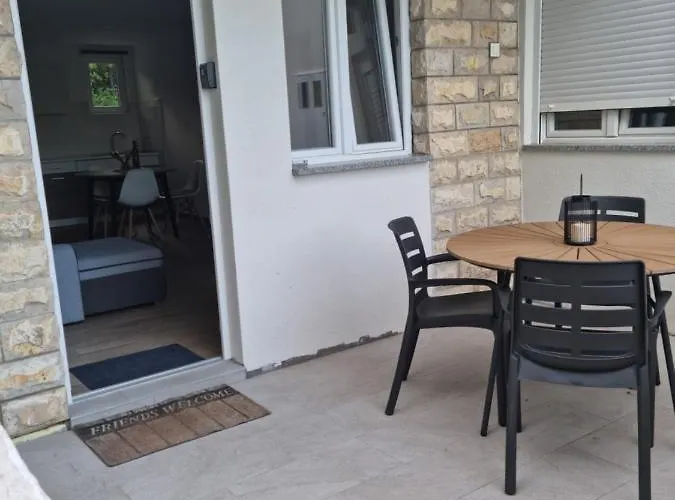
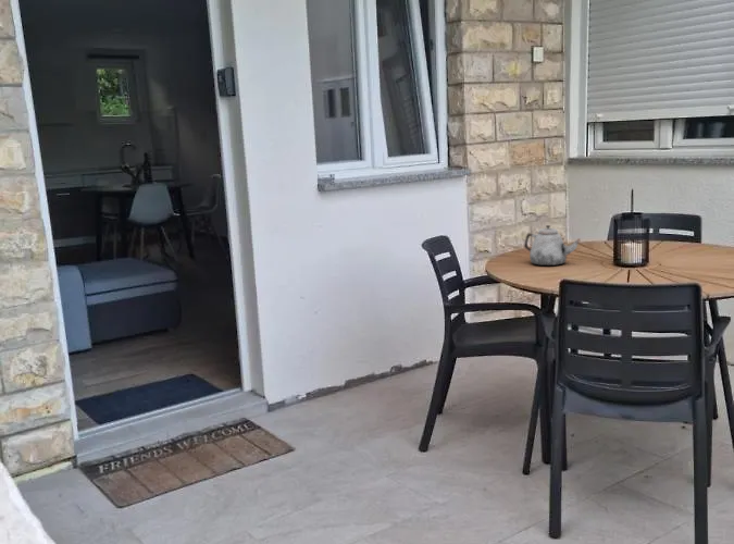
+ teapot (551, 244)
